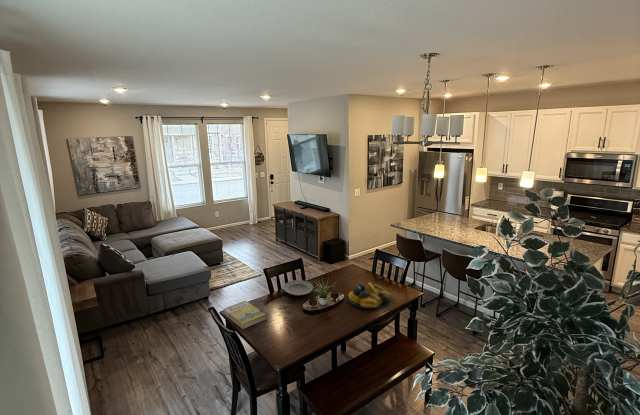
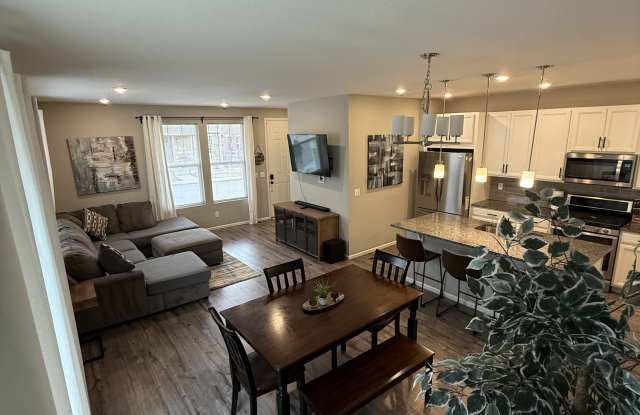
- plate (298, 289)
- fruit bowl (369, 292)
- book (244, 313)
